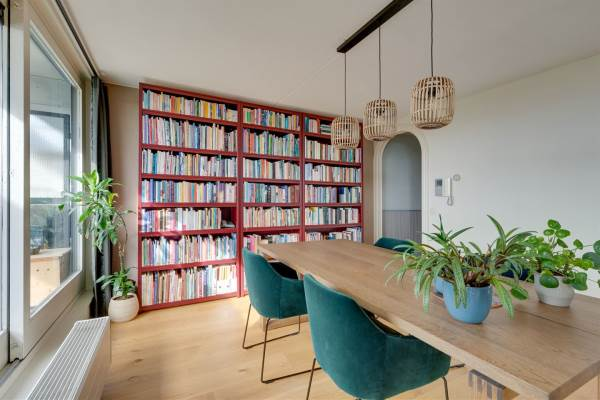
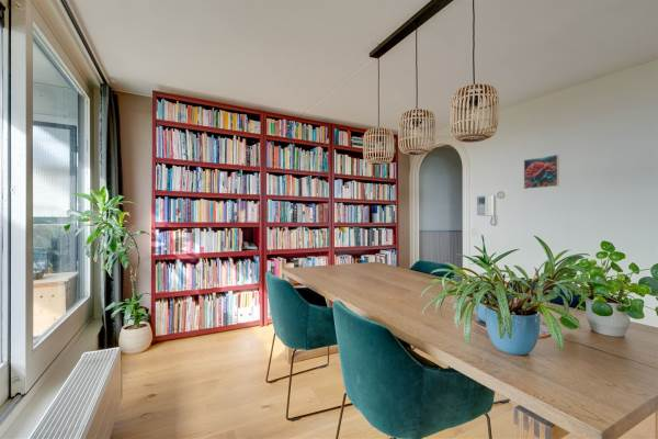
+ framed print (541, 172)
